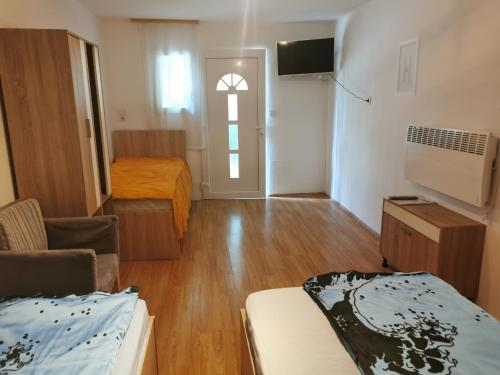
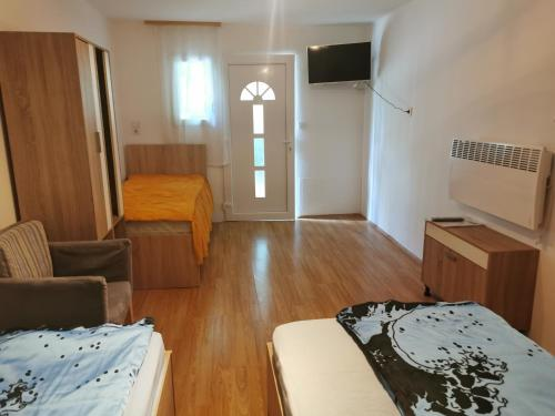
- wall art (407, 68)
